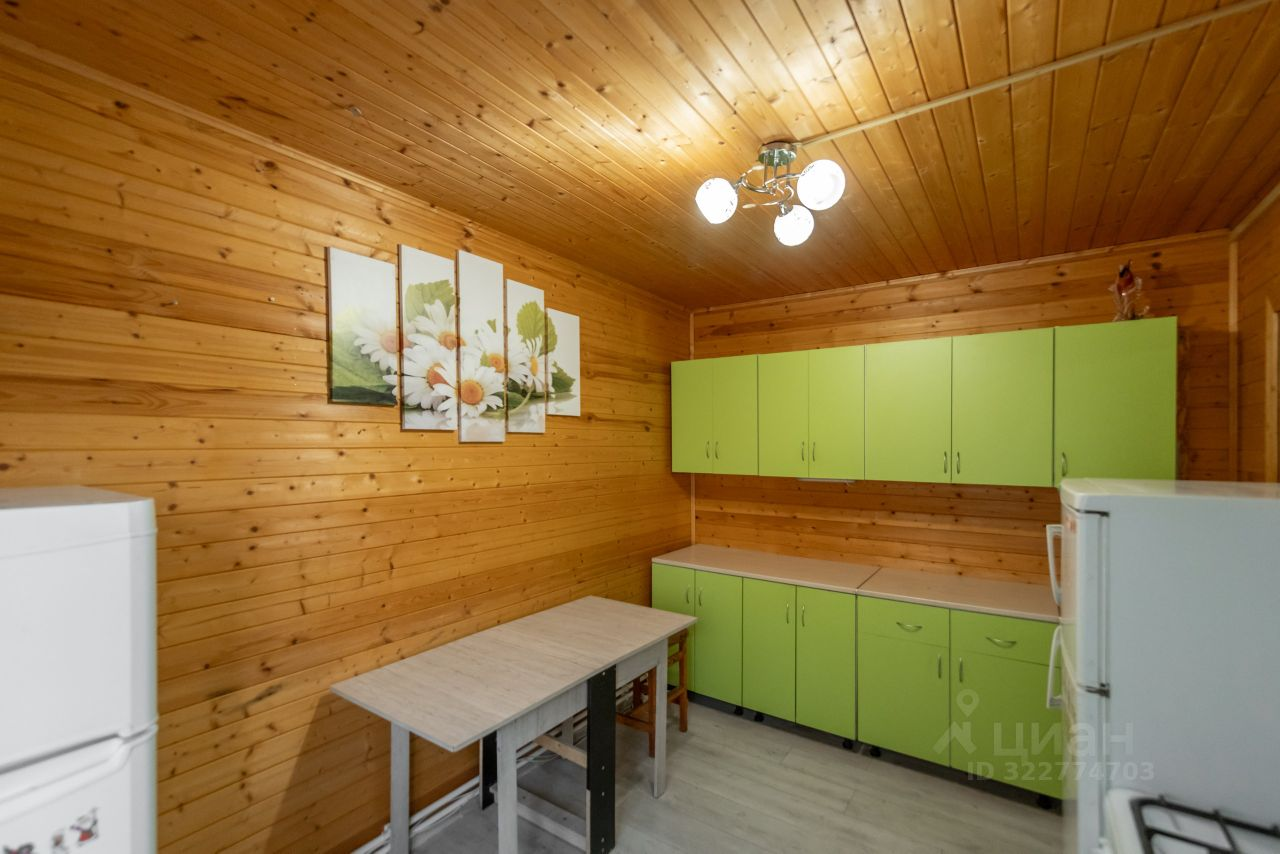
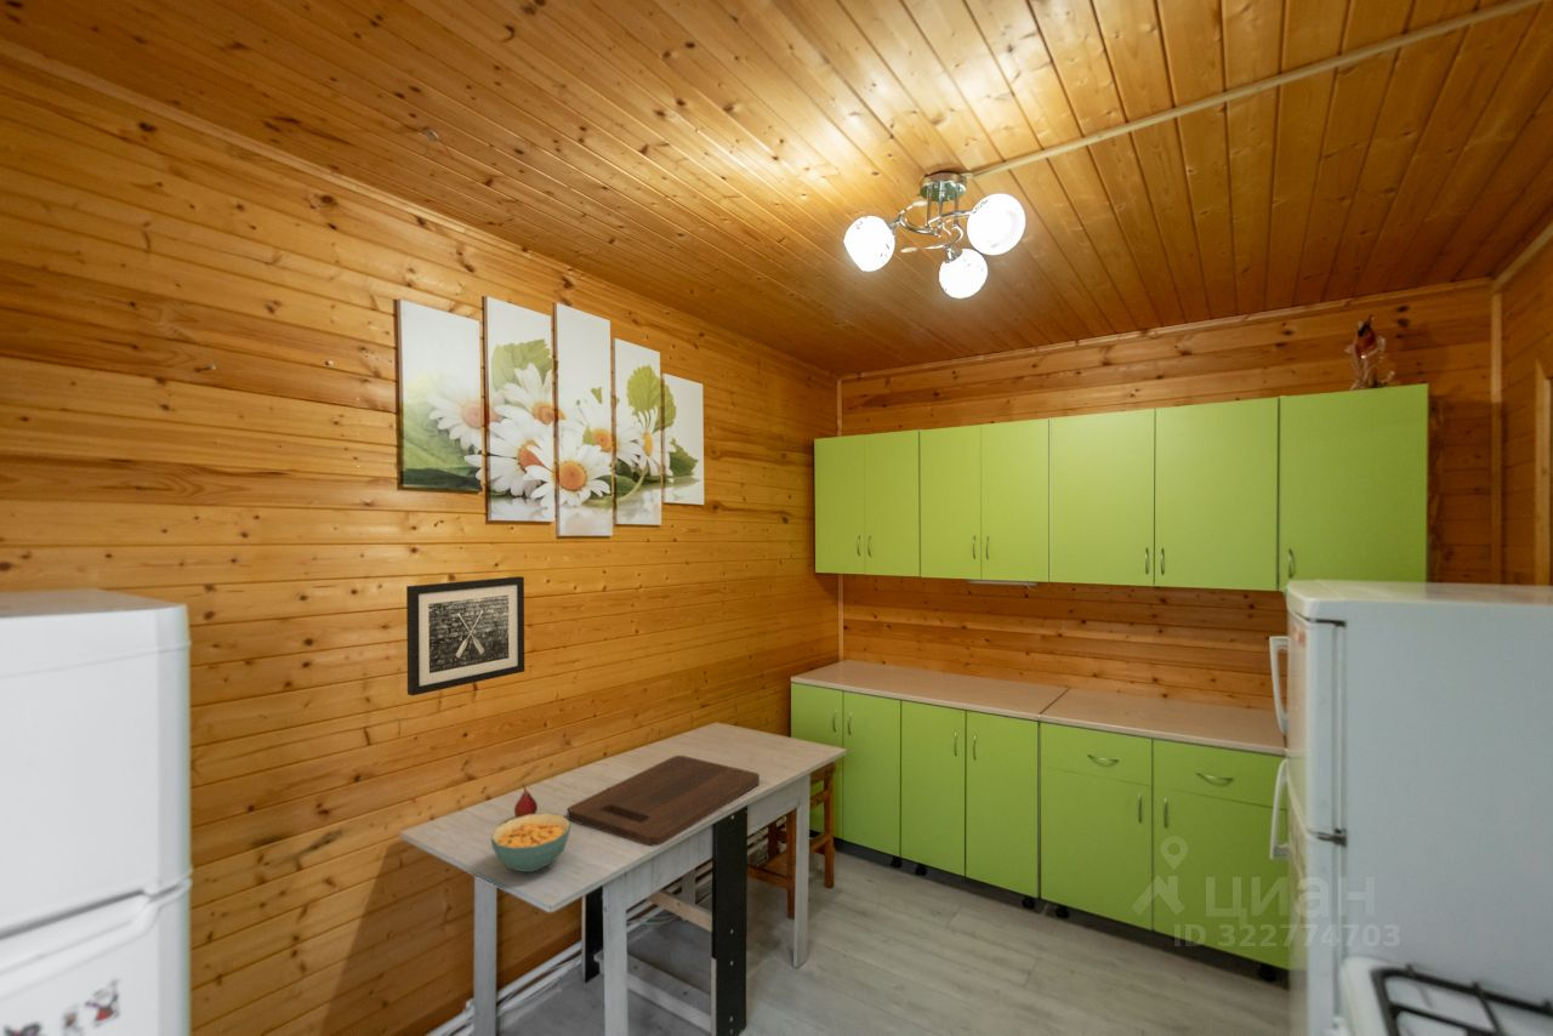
+ fruit (525, 801)
+ cereal bowl (531, 848)
+ cutting board (669, 795)
+ wall art (470, 631)
